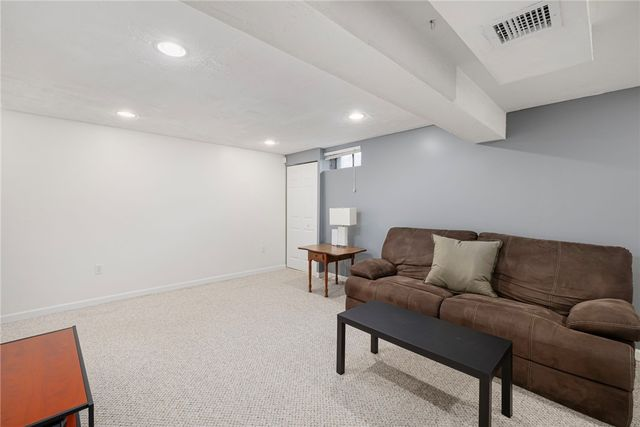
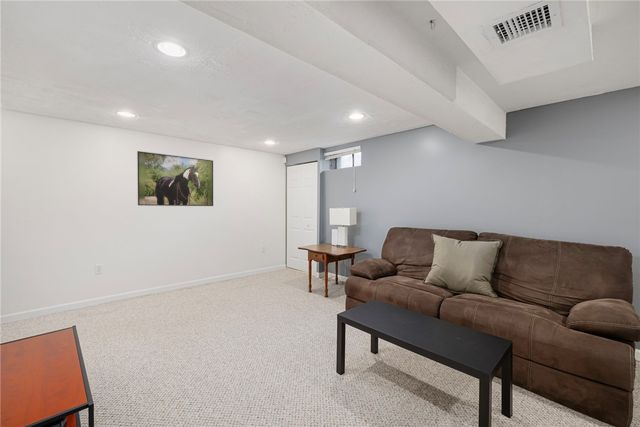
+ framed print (178, 181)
